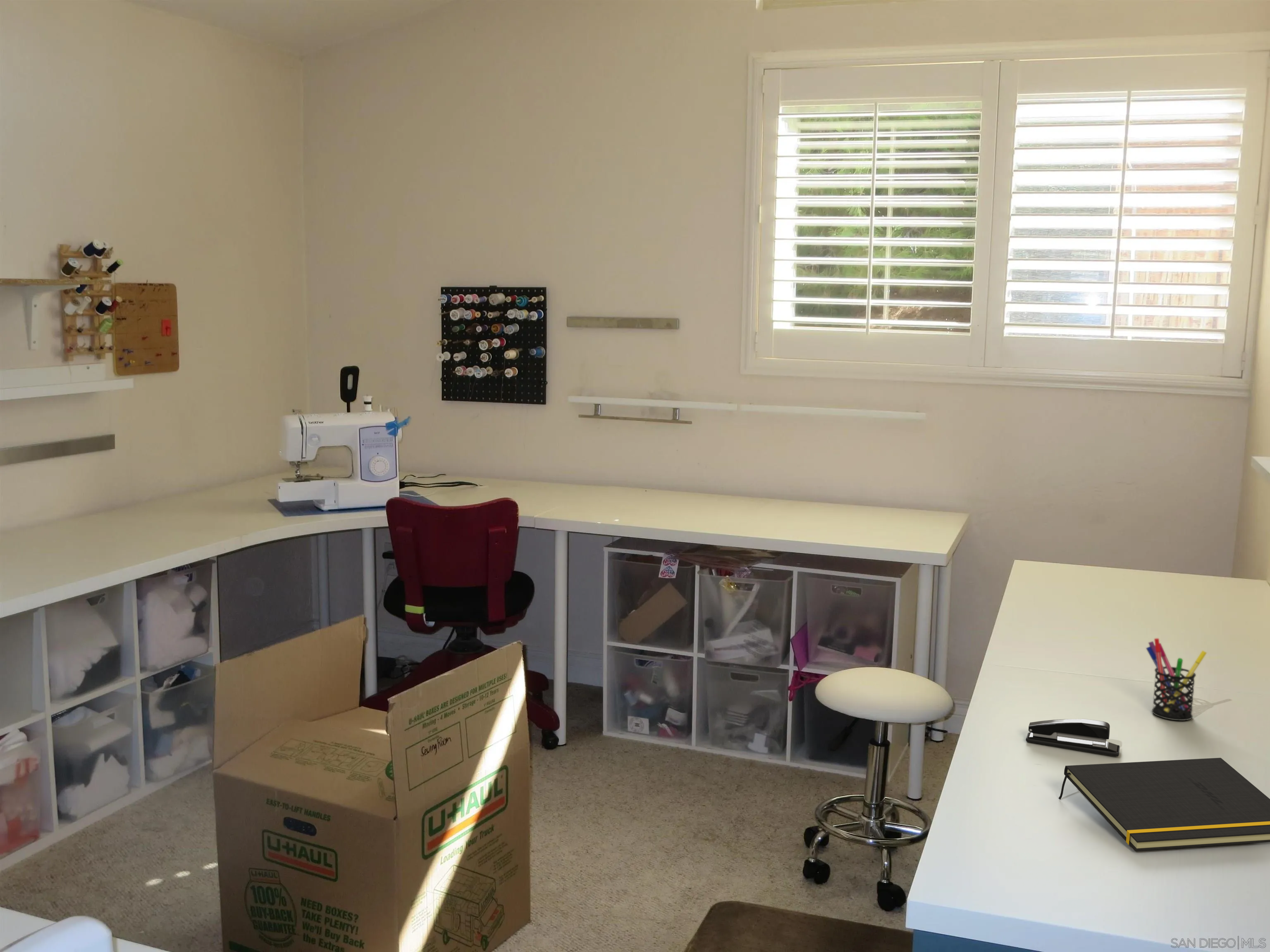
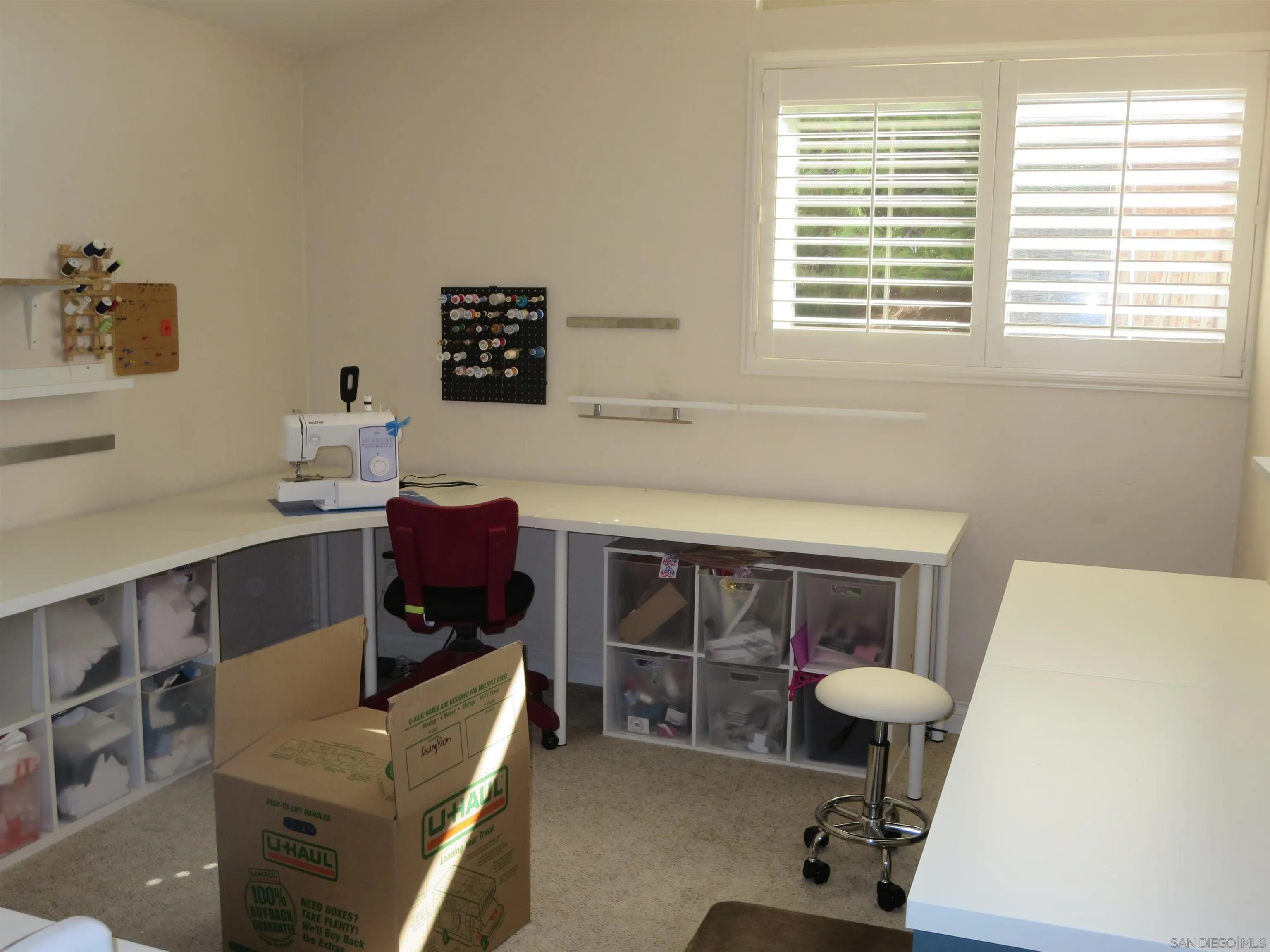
- notepad (1180, 801)
- pen holder (1173, 678)
- stapler (1073, 732)
